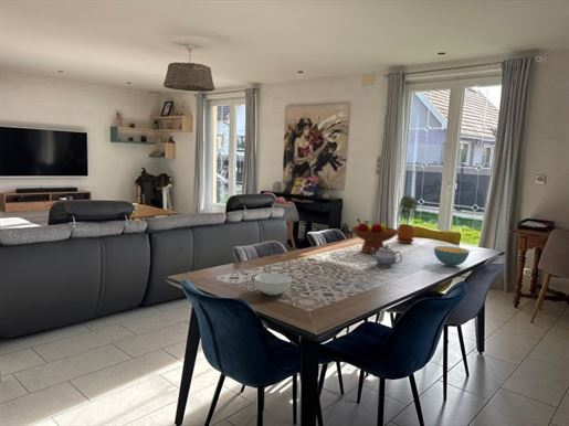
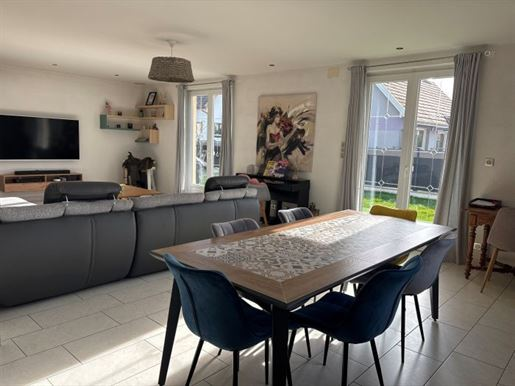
- cereal bowl (272, 285)
- fruit bowl (373, 236)
- teapot (386, 255)
- cereal bowl (451, 257)
- potted plant (405, 219)
